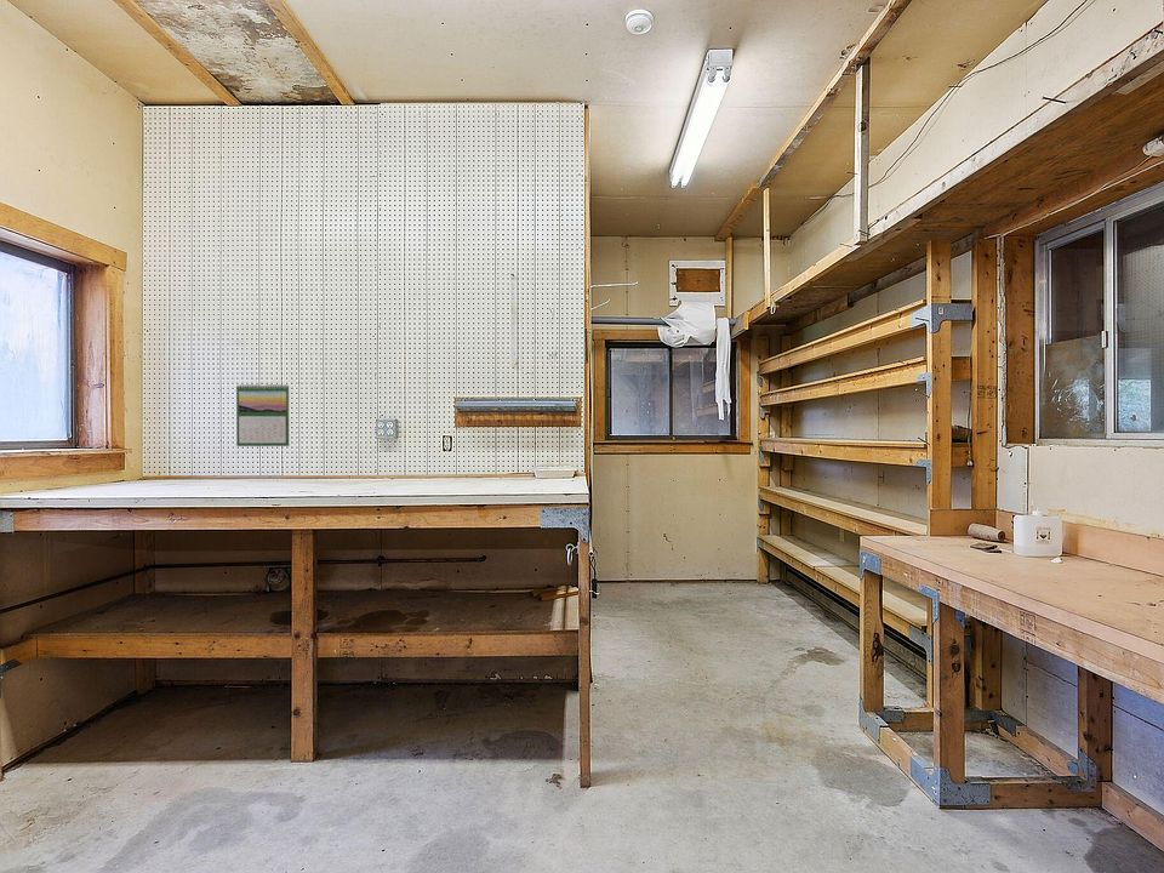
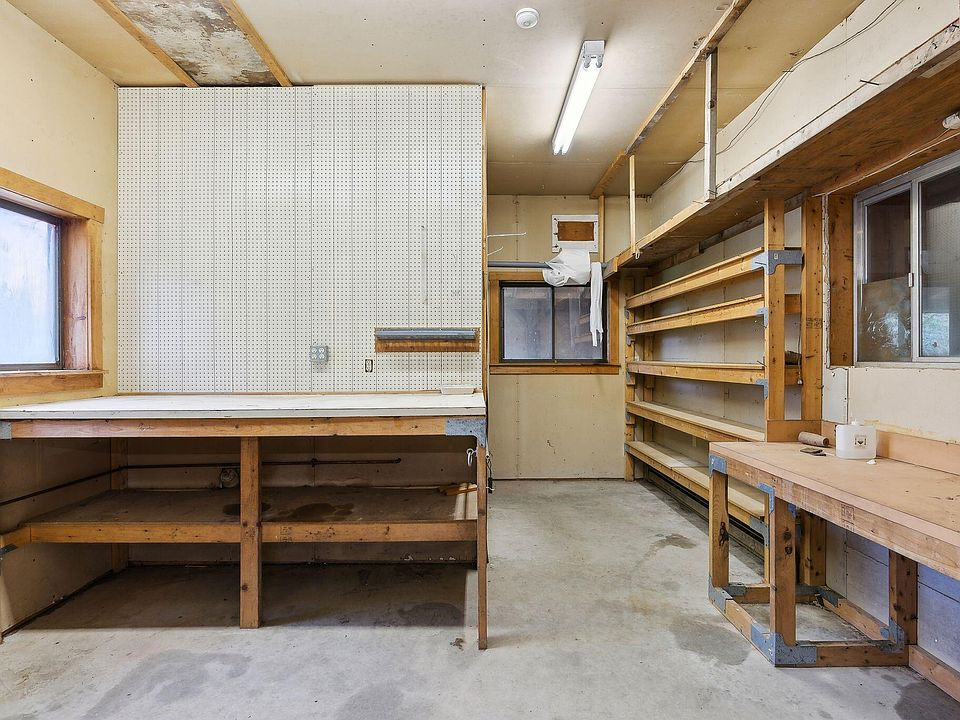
- calendar (262, 413)
